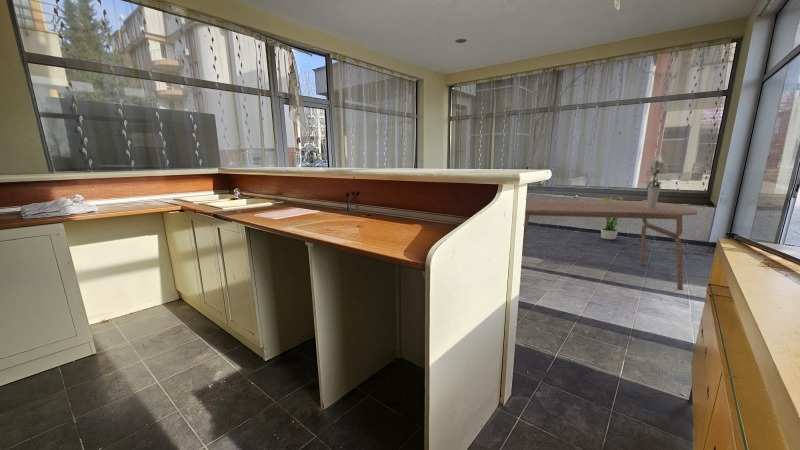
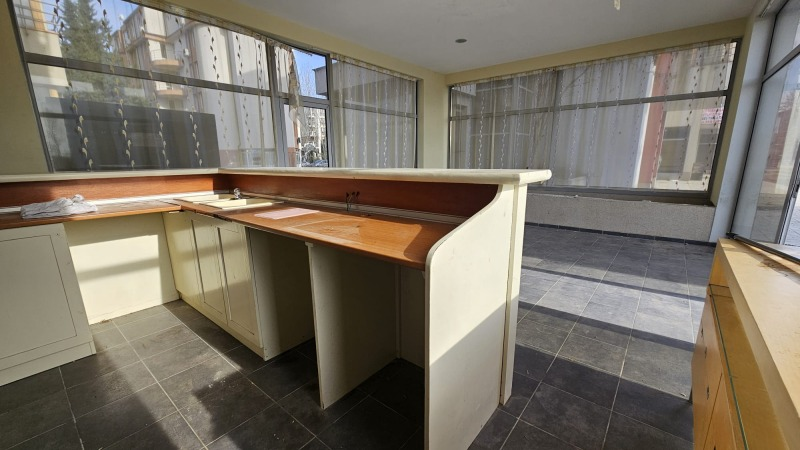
- bouquet (655, 182)
- potted plant (606, 217)
- dining table (586, 216)
